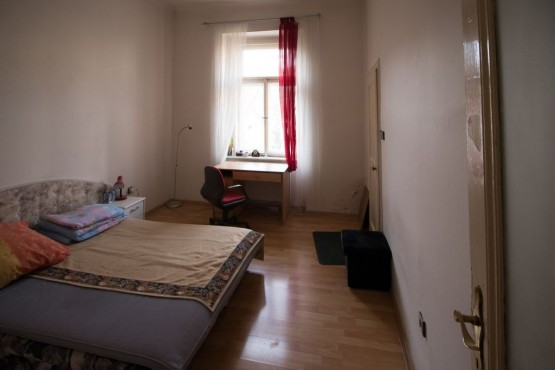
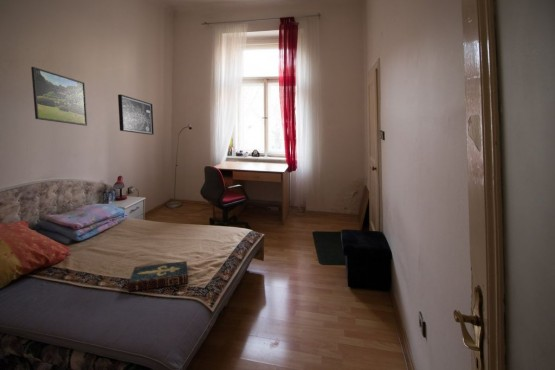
+ wall art (137, 116)
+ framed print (62, 99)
+ book (160, 275)
